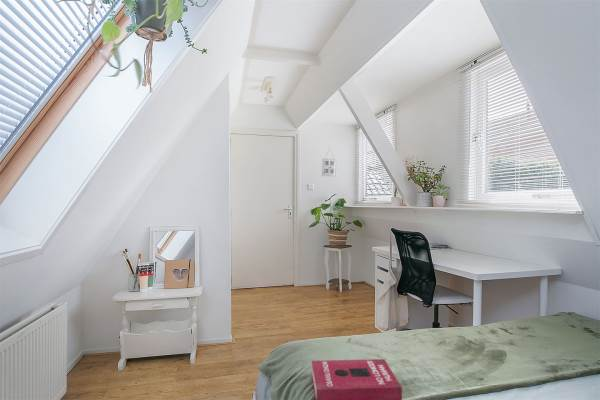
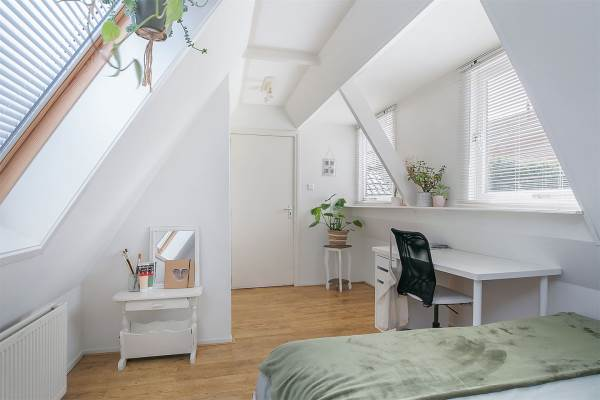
- book (353, 380)
